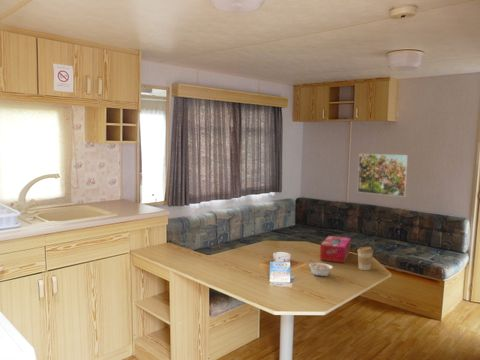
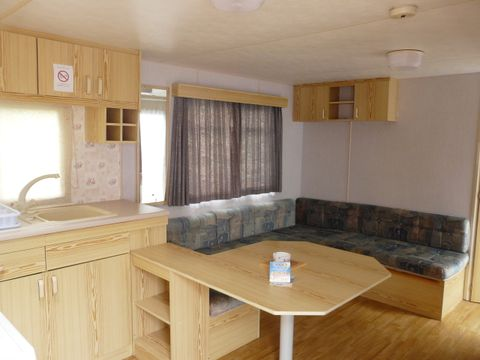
- coffee cup (364, 258)
- tissue box (335, 248)
- legume (319, 269)
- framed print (381, 174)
